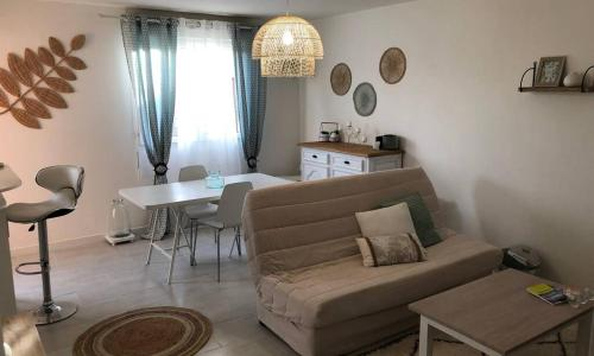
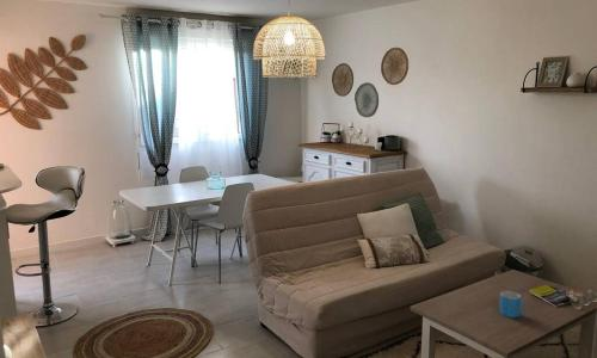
+ mug (512, 305)
